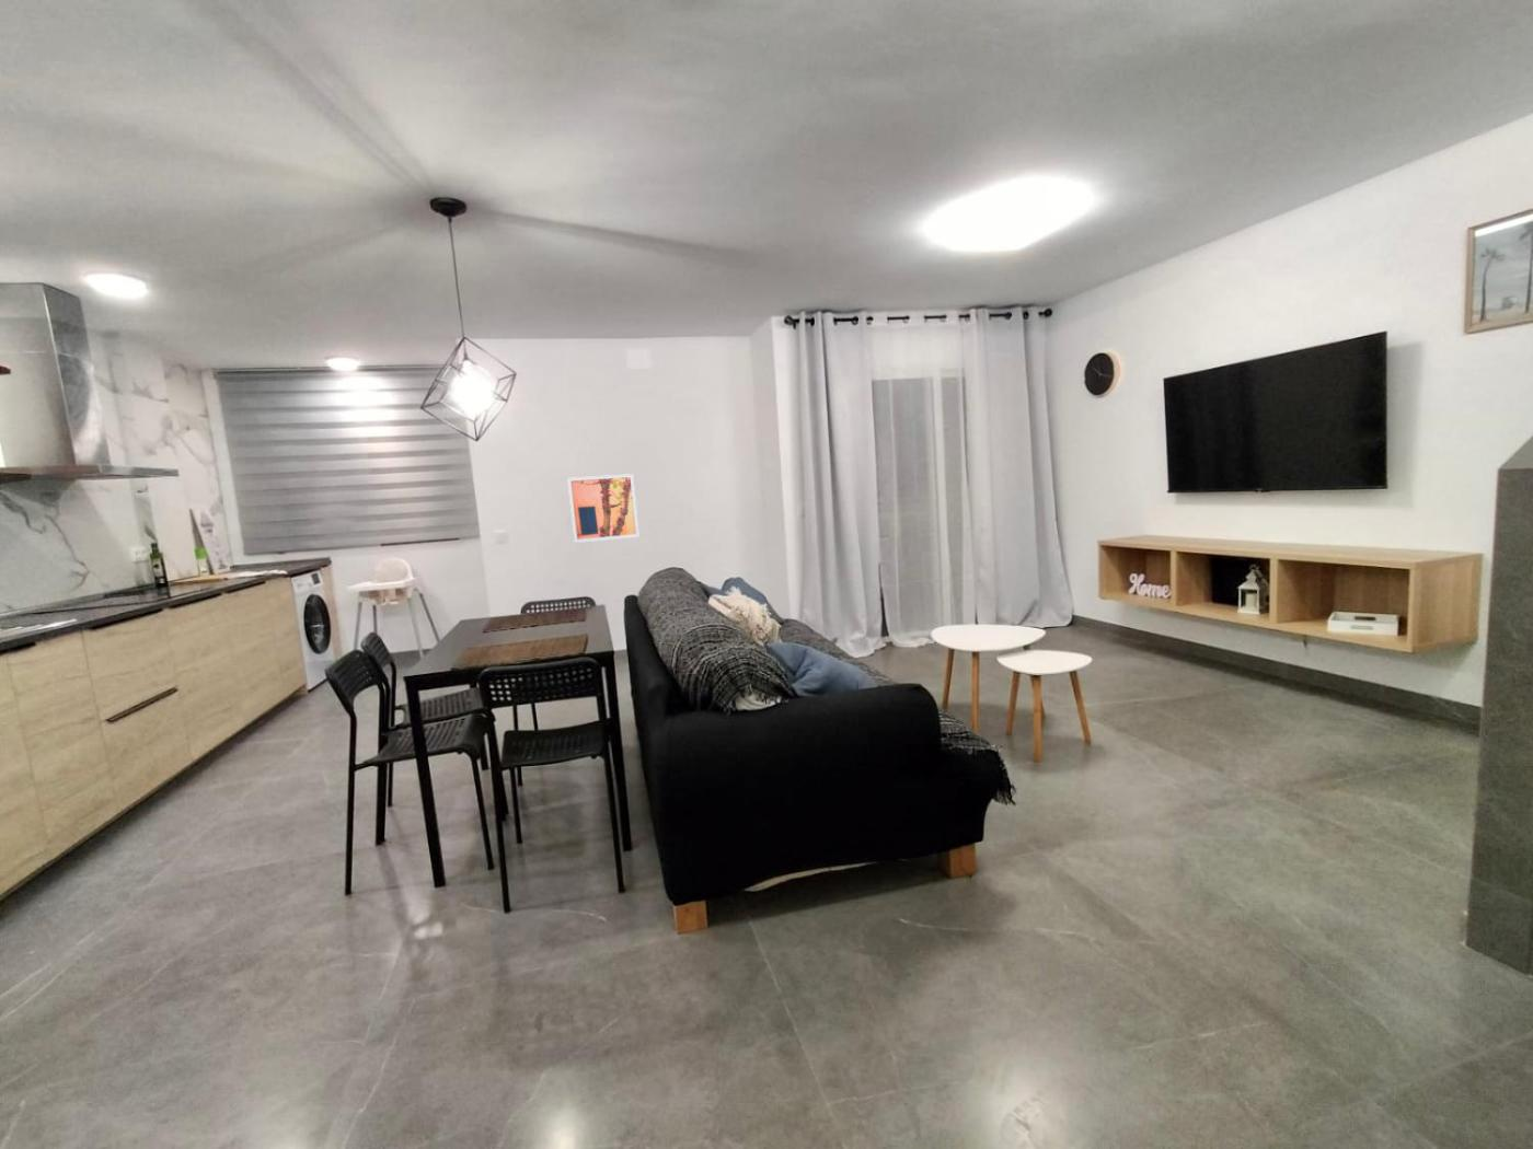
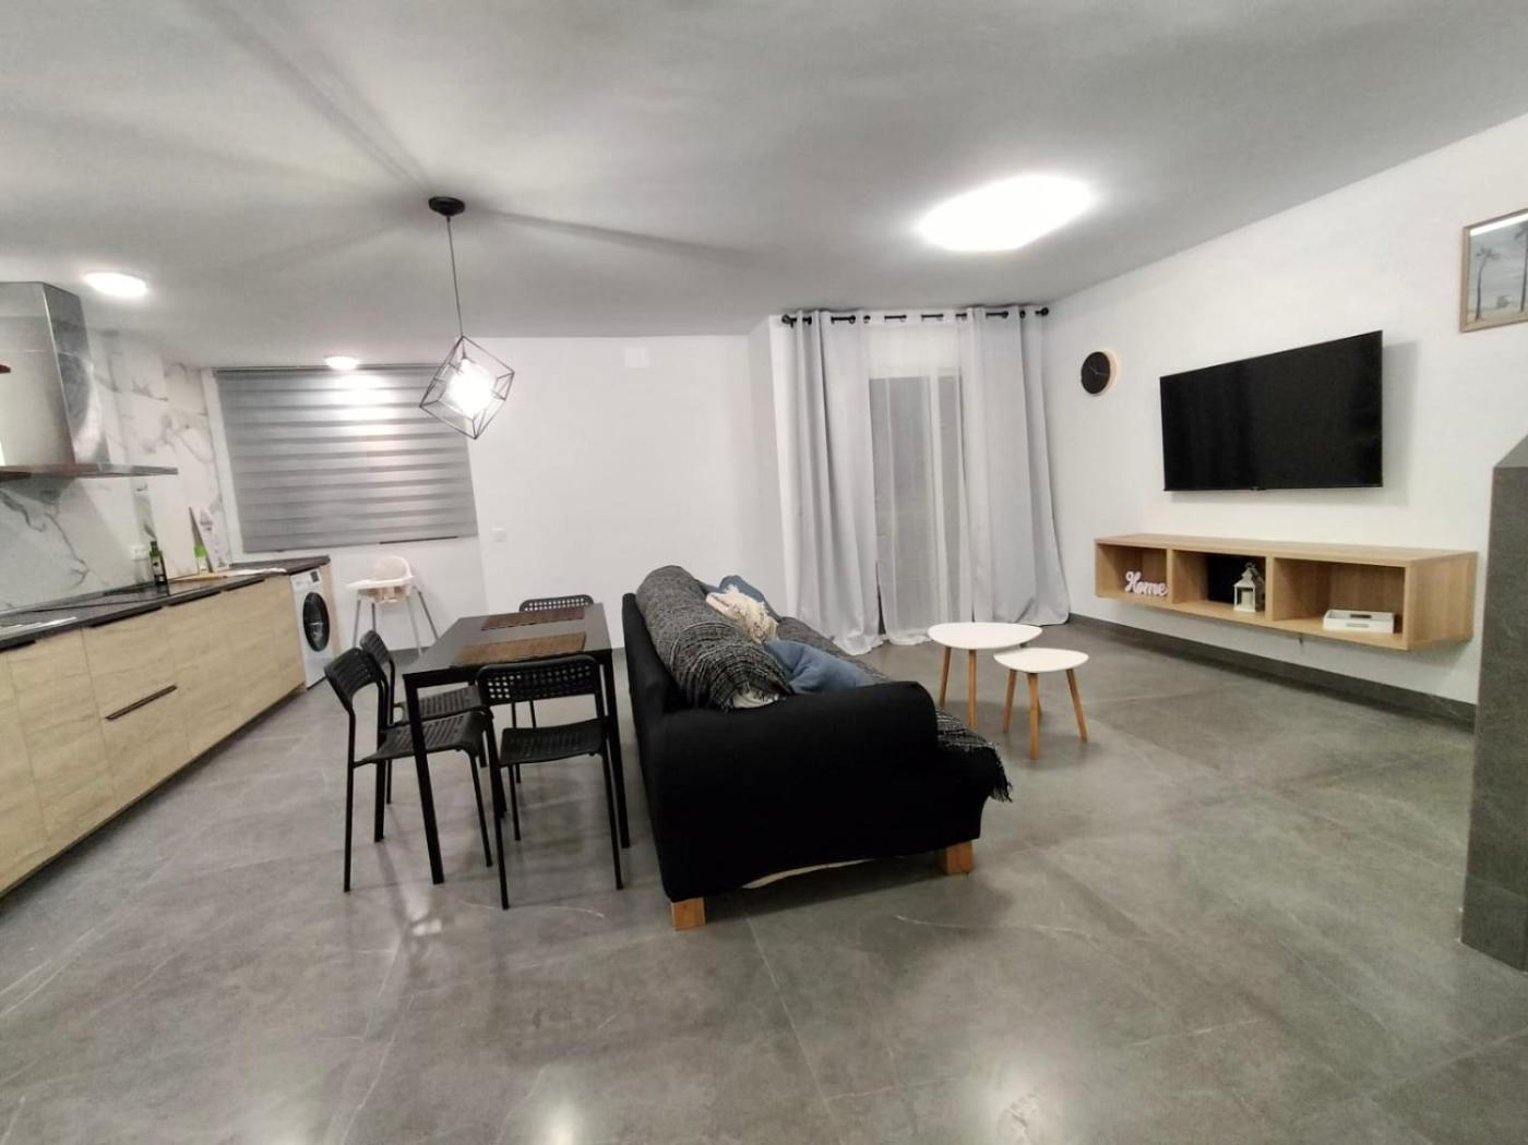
- wall art (604, 508)
